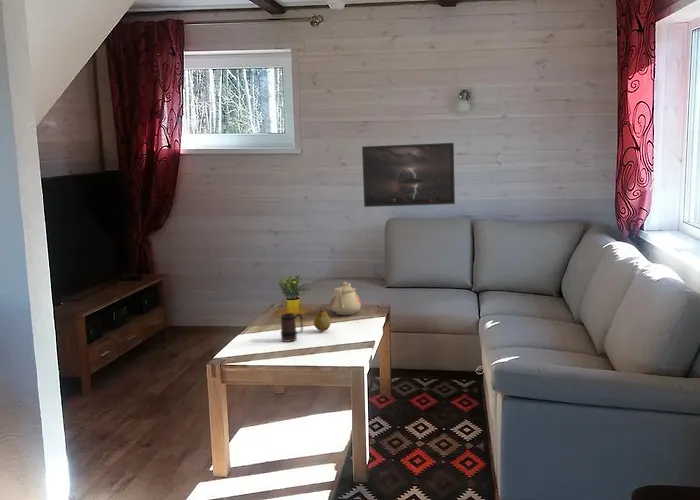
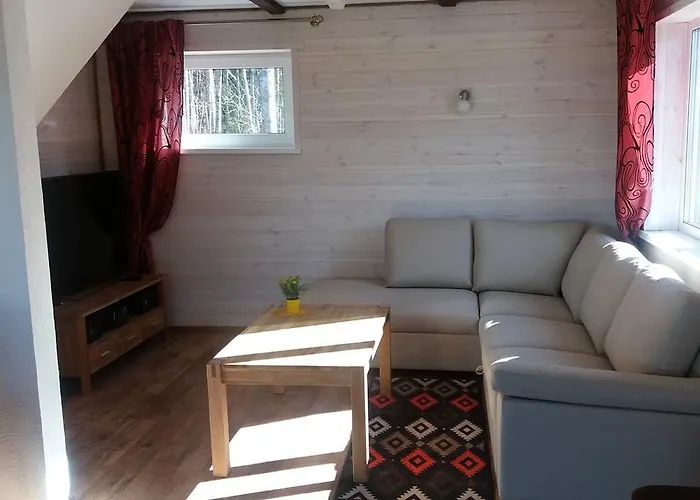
- mug (291, 326)
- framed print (408, 175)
- teapot (344, 297)
- fruit (321, 318)
